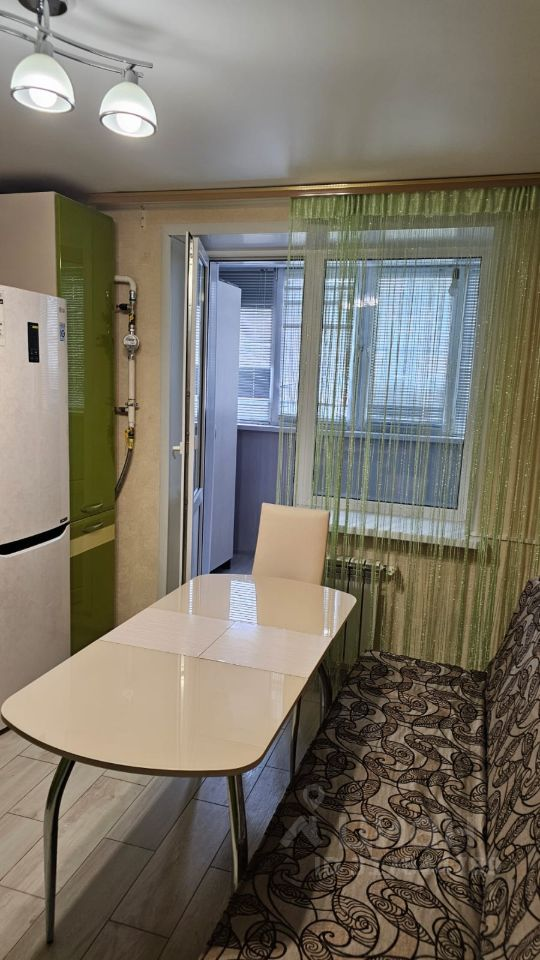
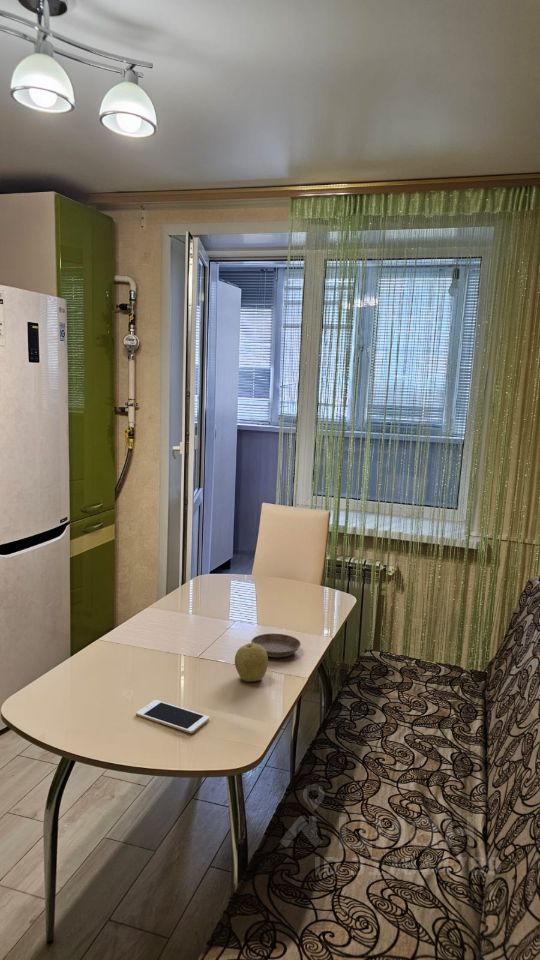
+ saucer (275, 646)
+ cell phone (172, 715)
+ fruit (251, 662)
